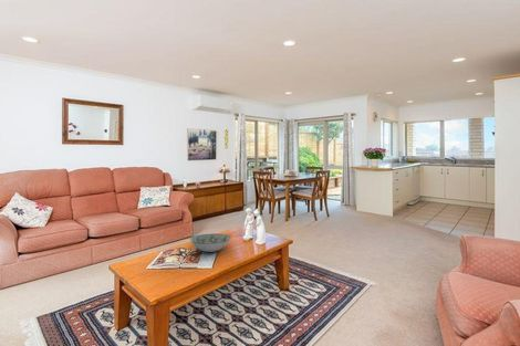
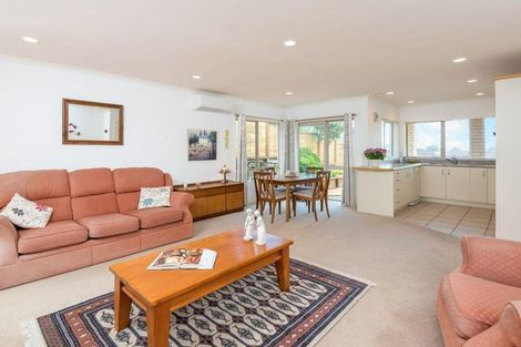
- decorative bowl (210, 244)
